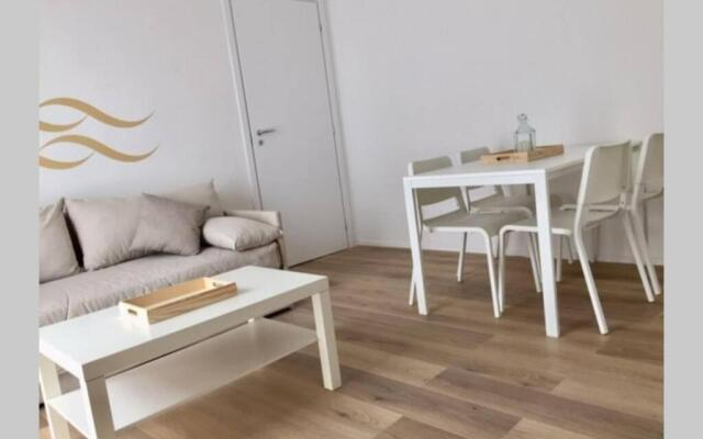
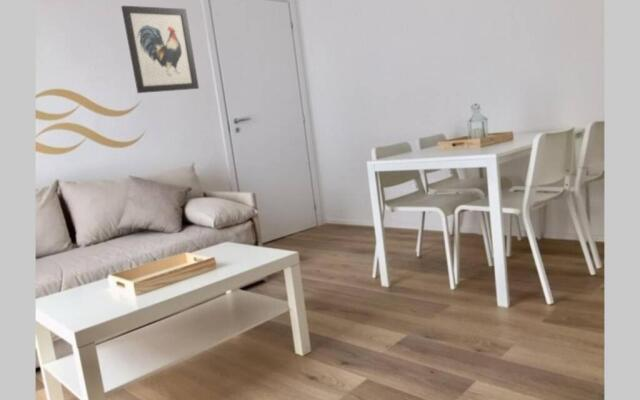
+ wall art (162, 49)
